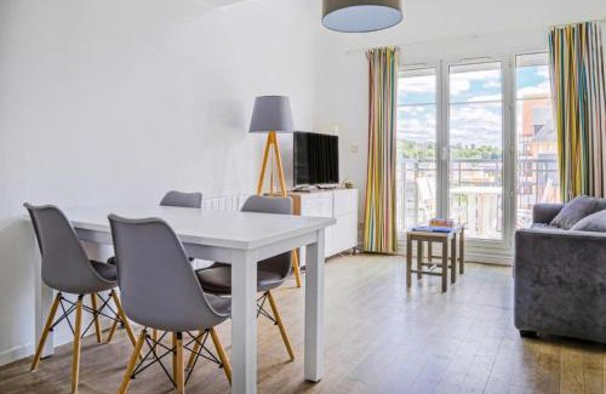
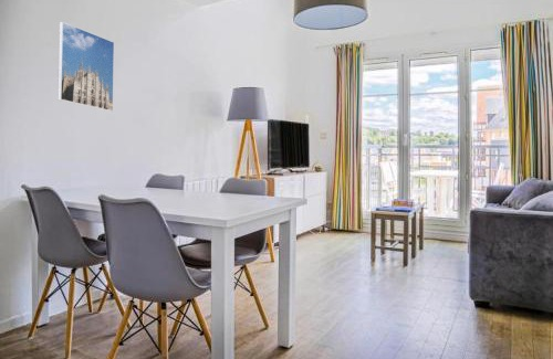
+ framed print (87, 68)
